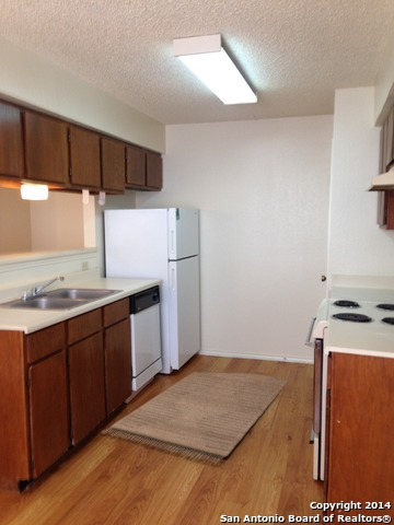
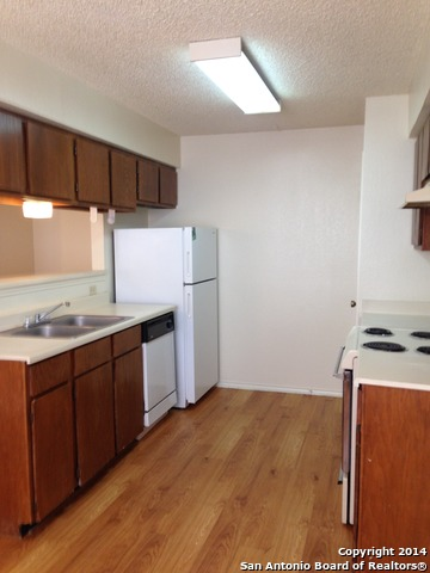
- rug (212, 399)
